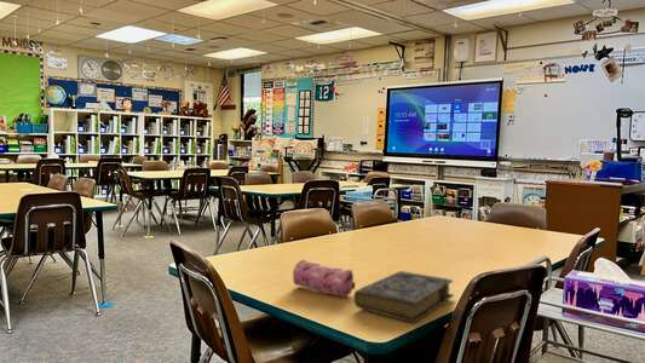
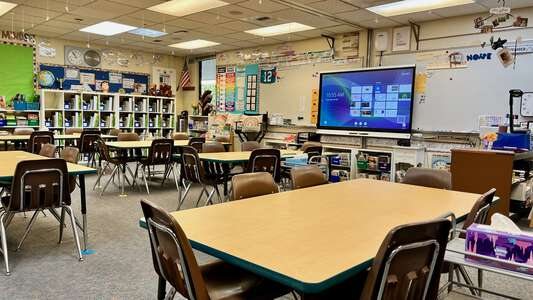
- book (405, 293)
- pencil case (322, 277)
